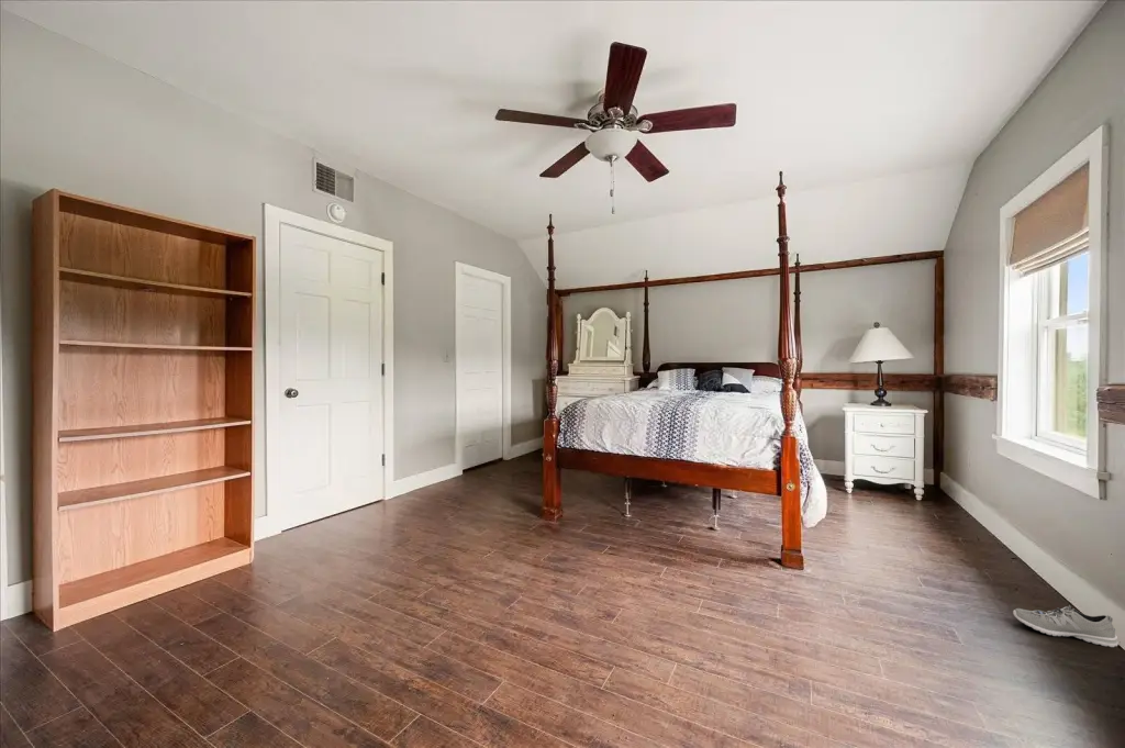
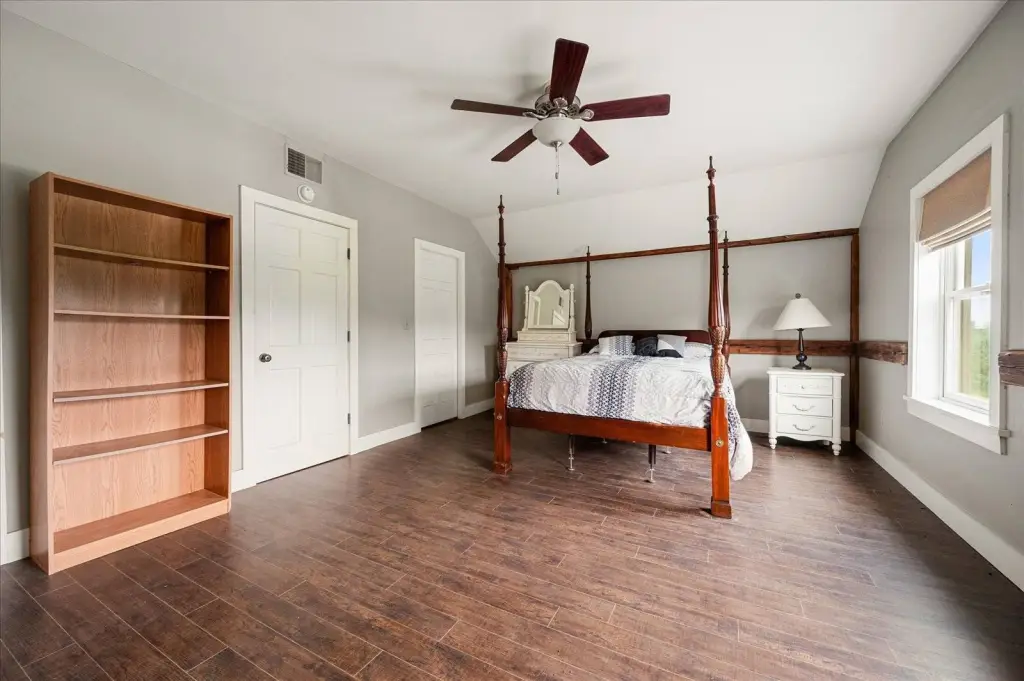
- sneaker (1061, 617)
